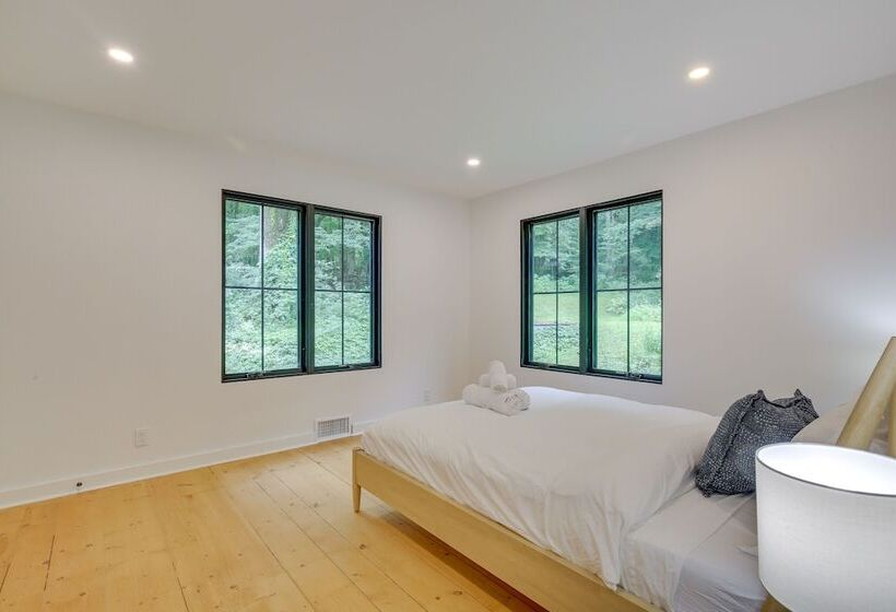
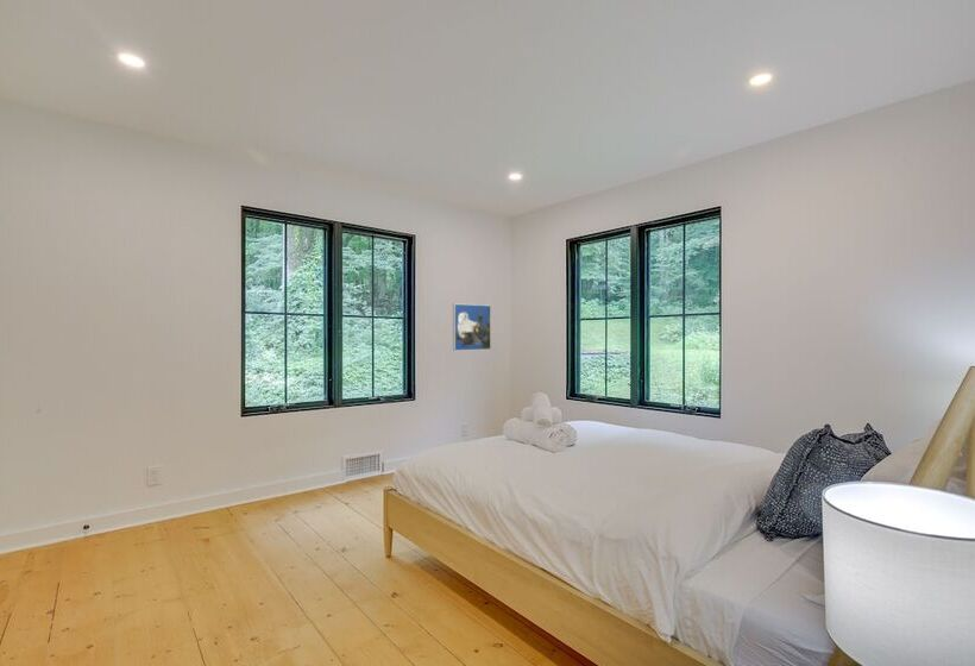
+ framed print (472, 327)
